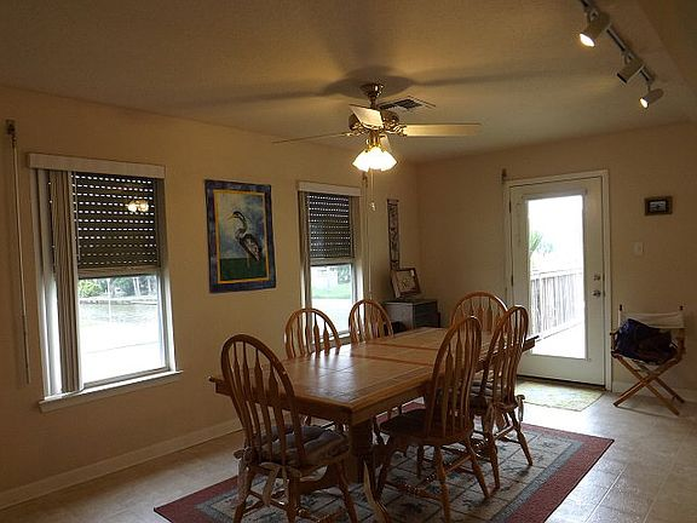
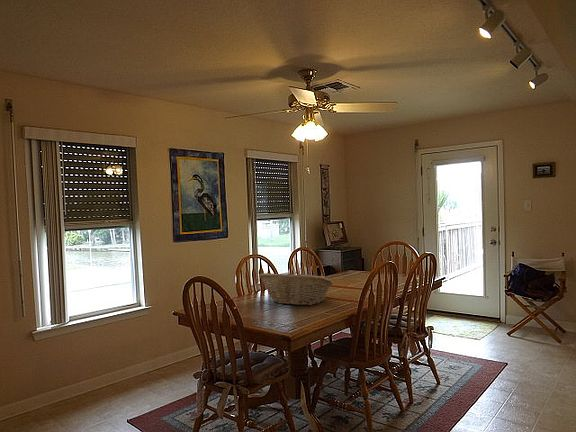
+ fruit basket (295, 285)
